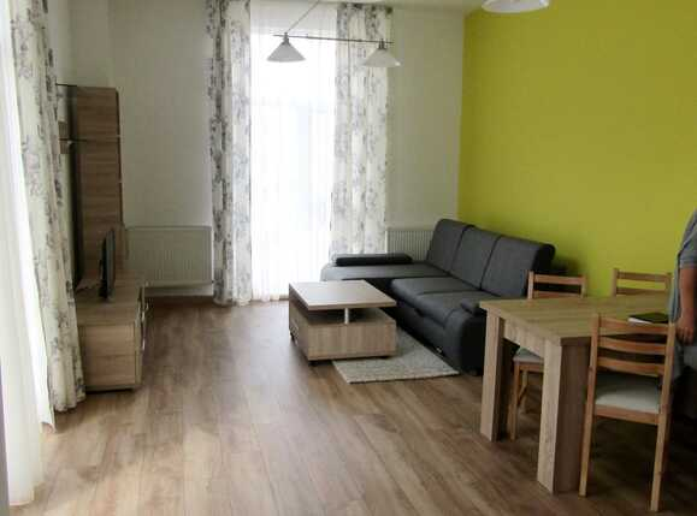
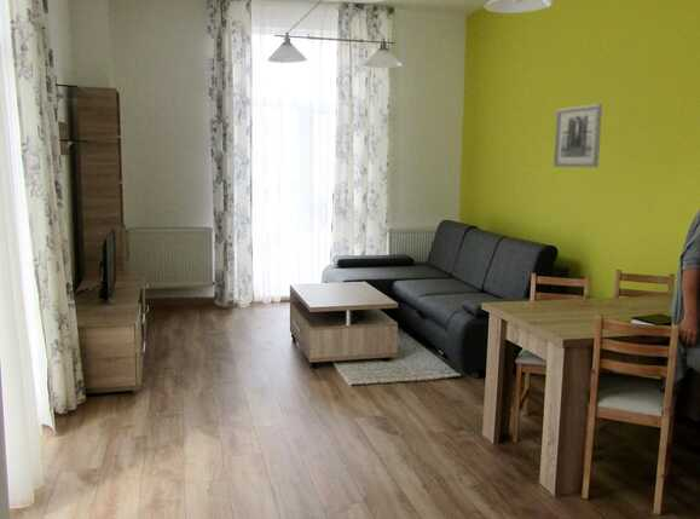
+ wall art (575, 137)
